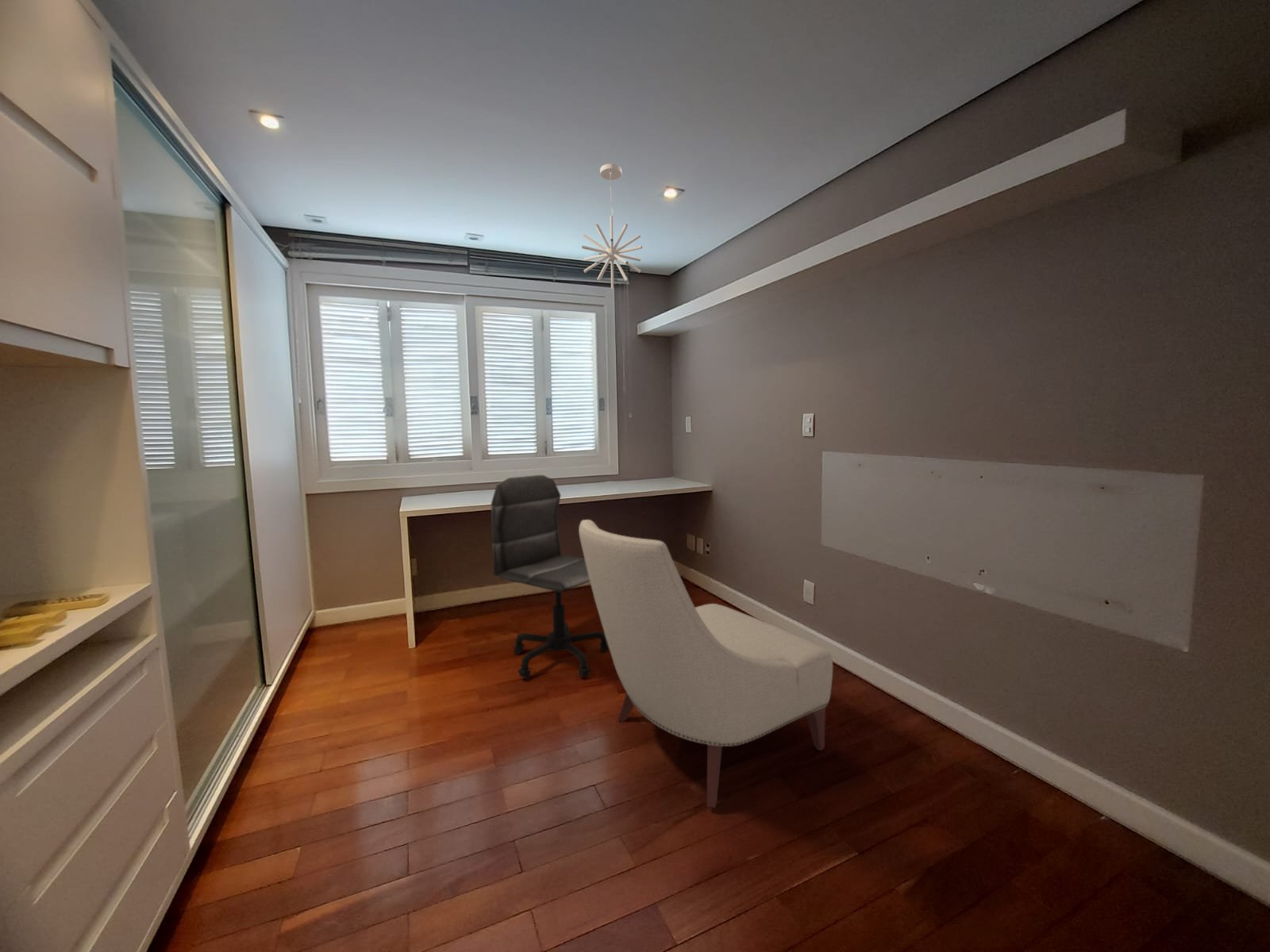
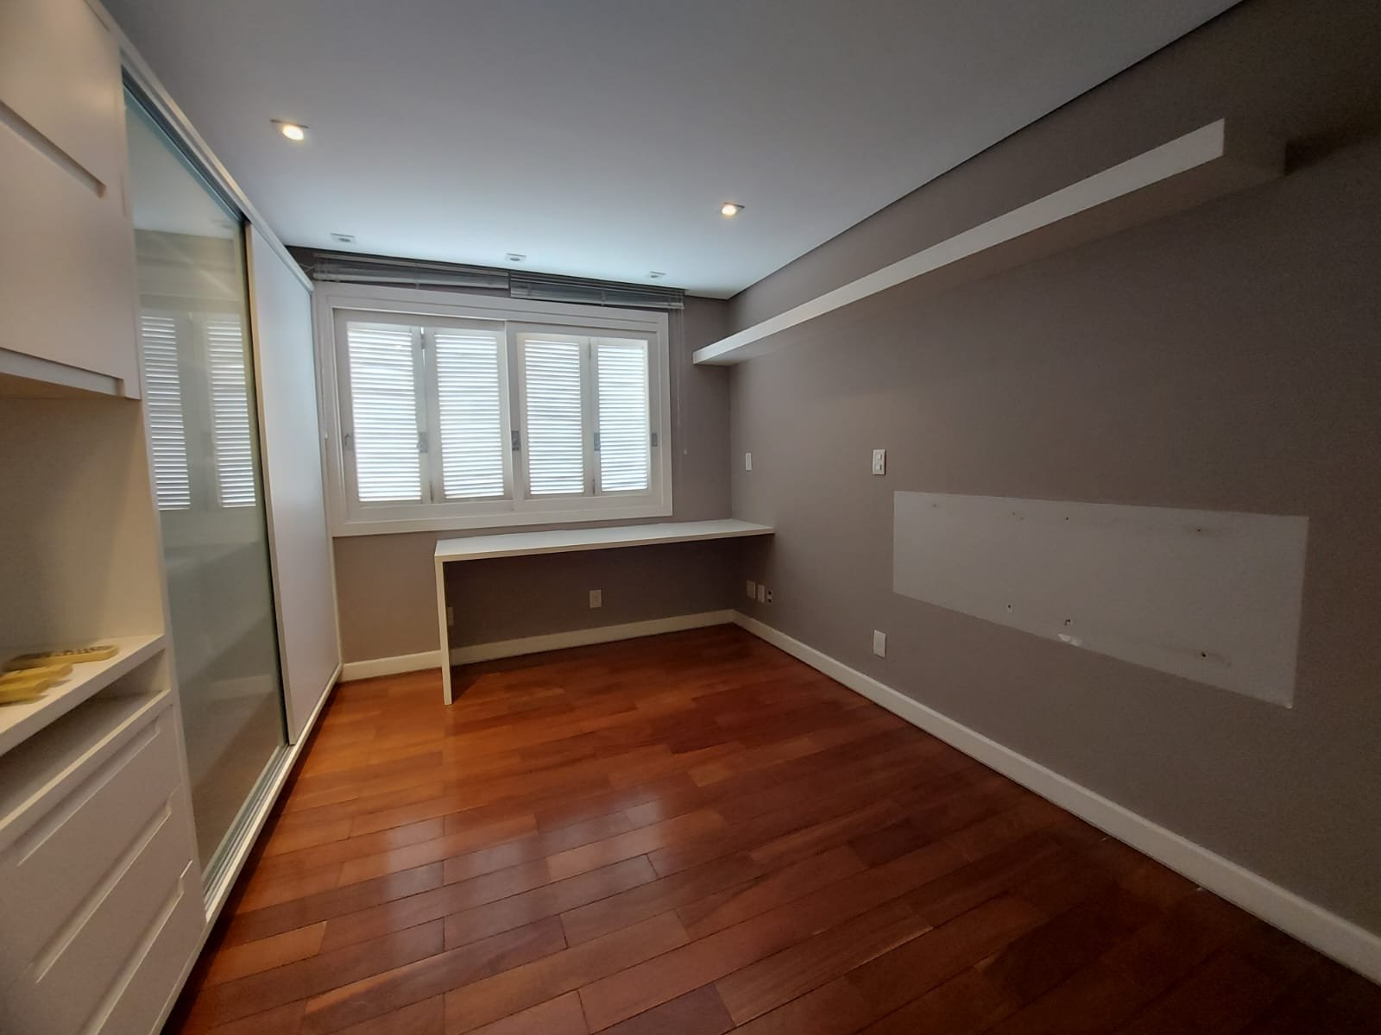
- chair (695, 632)
- pendant light (611, 227)
- office chair (558, 569)
